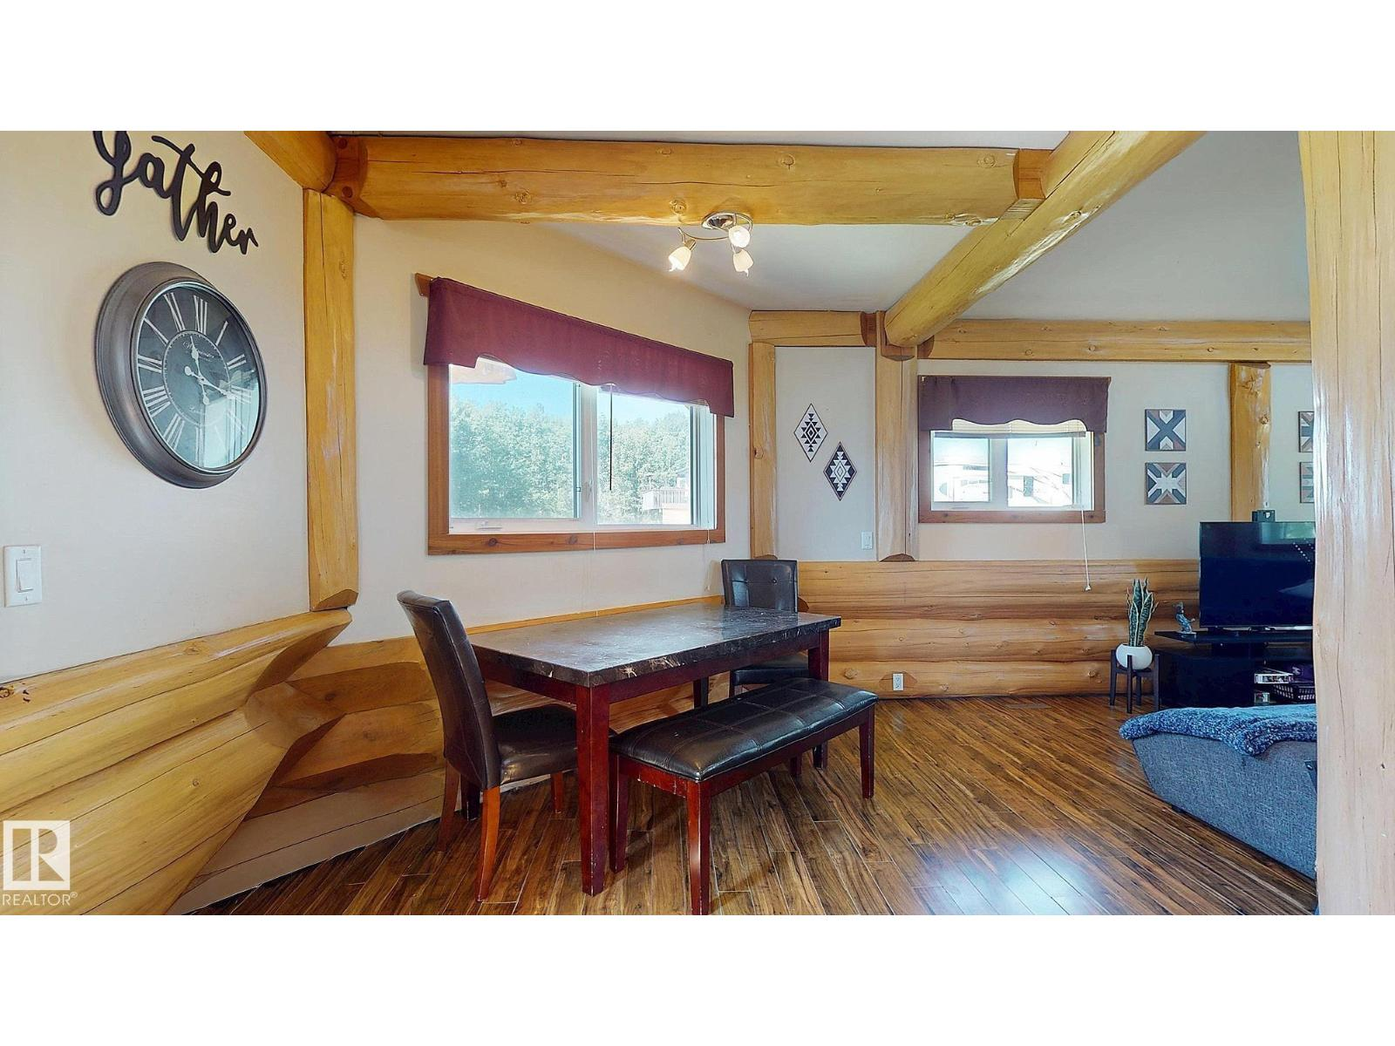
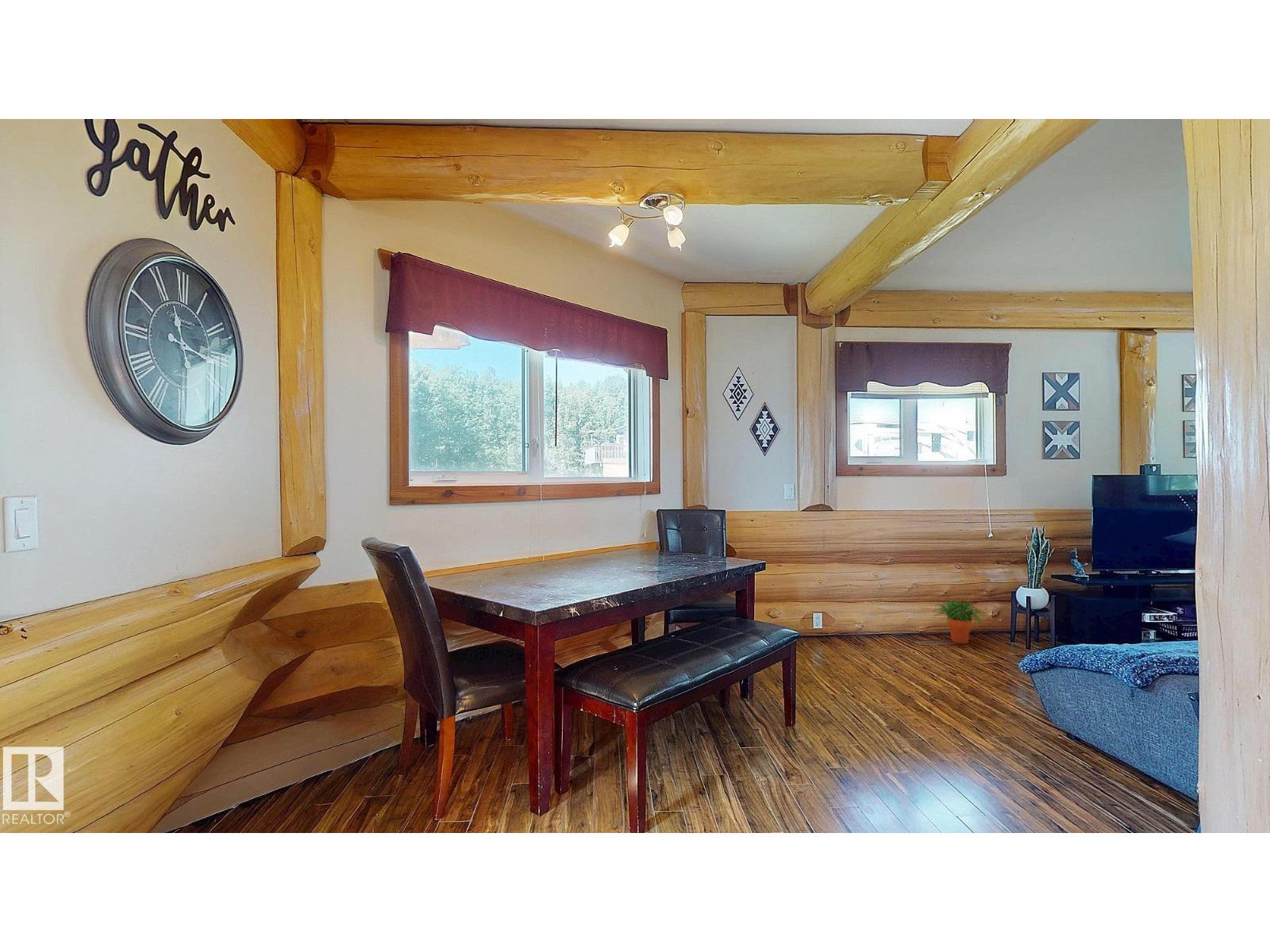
+ potted plant (960, 620)
